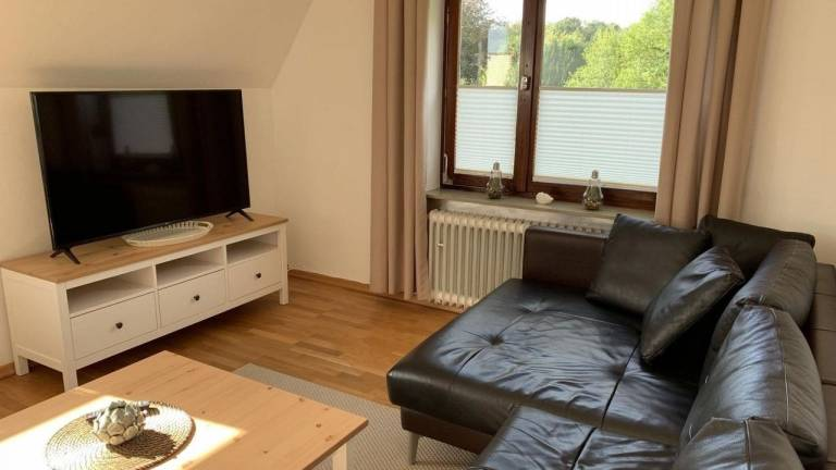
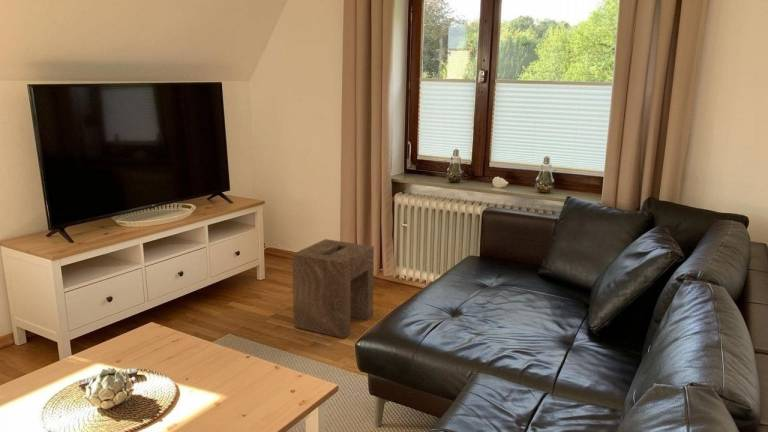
+ stool (334, 286)
